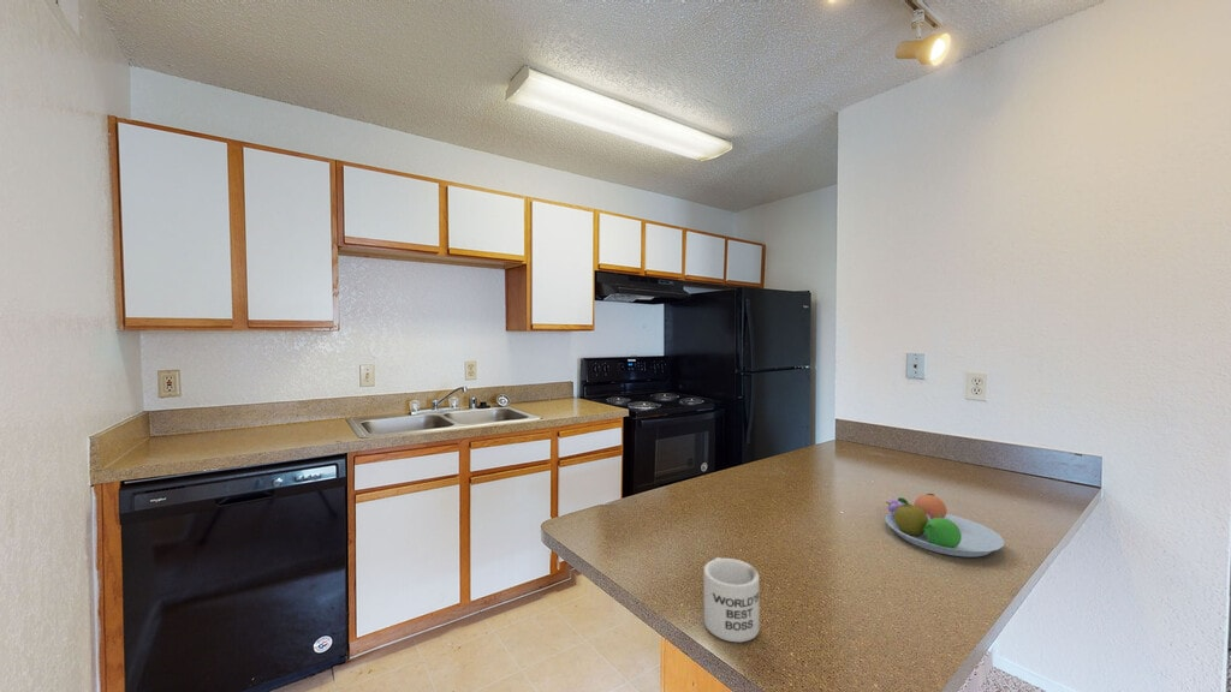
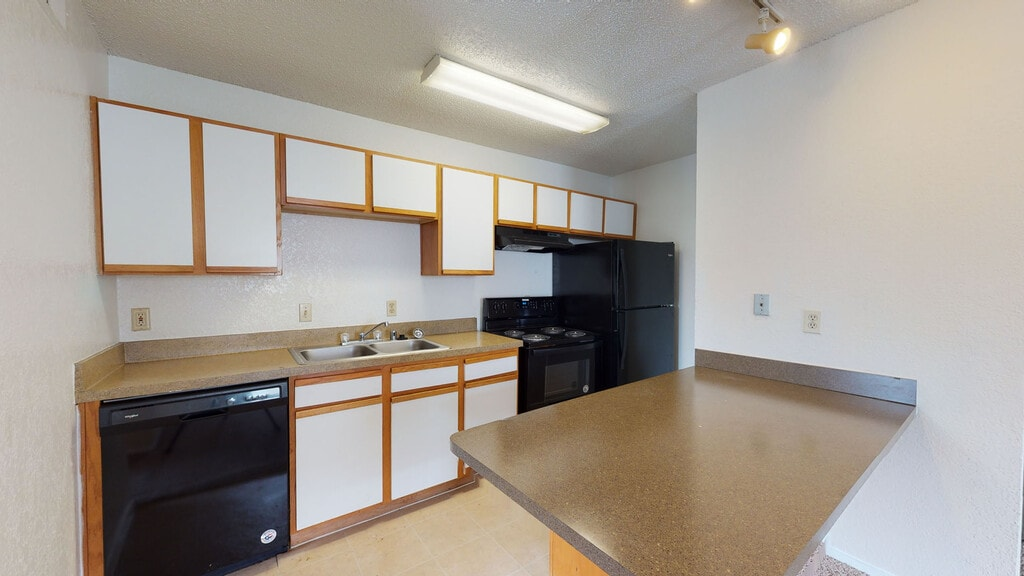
- mug (727, 592)
- fruit bowl (938, 519)
